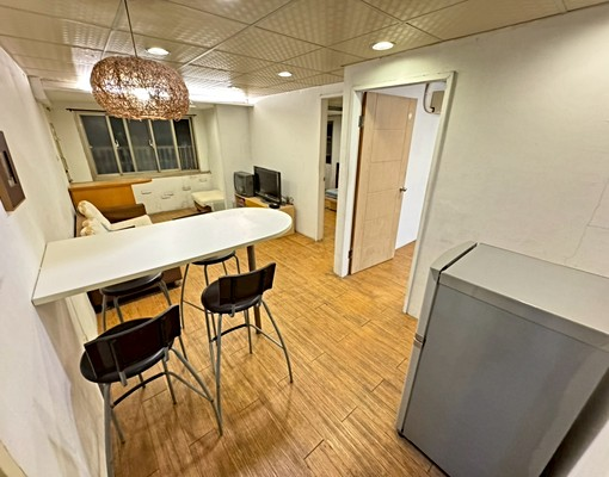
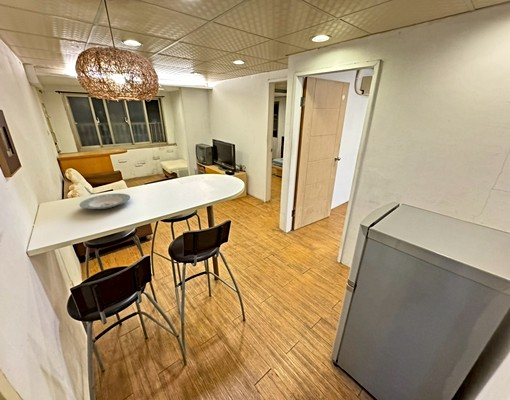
+ plate (106, 202)
